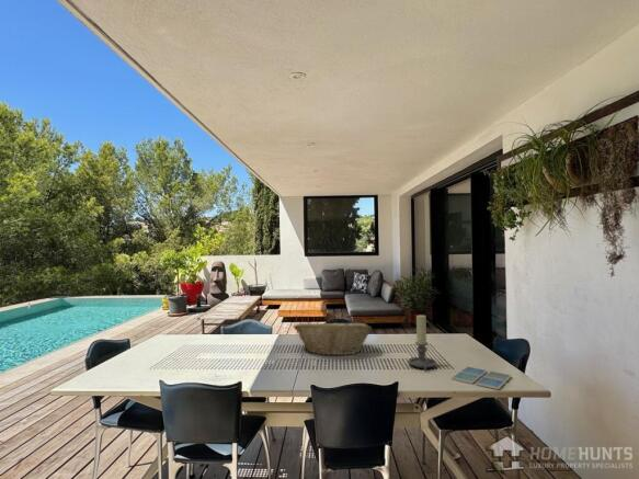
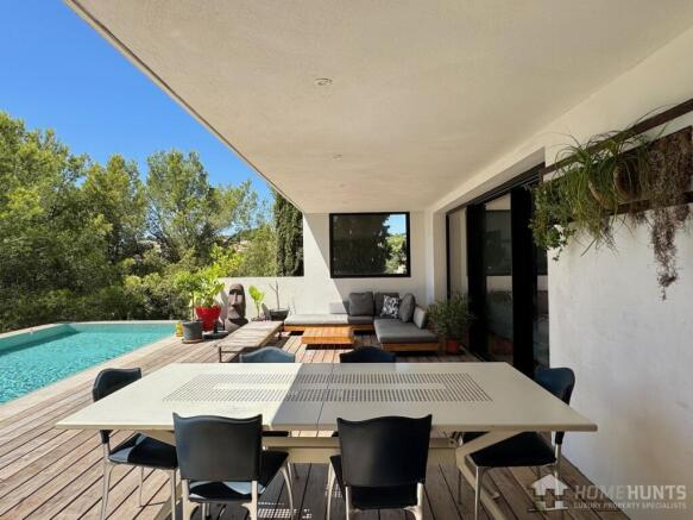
- fruit basket (332, 333)
- candle holder (421, 340)
- drink coaster (481, 376)
